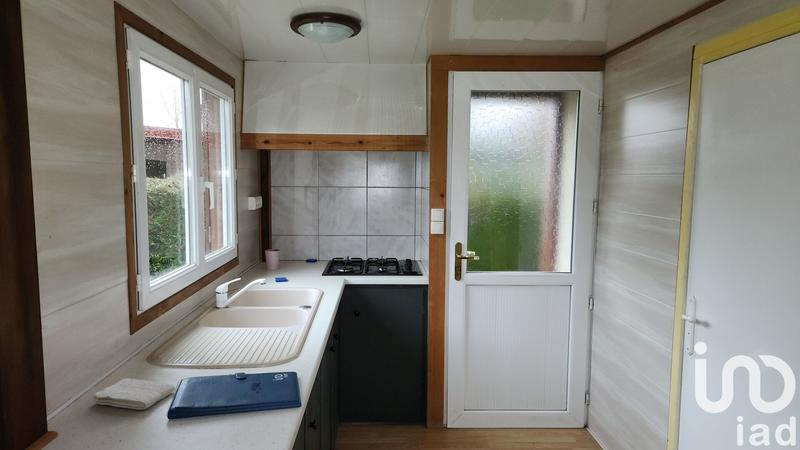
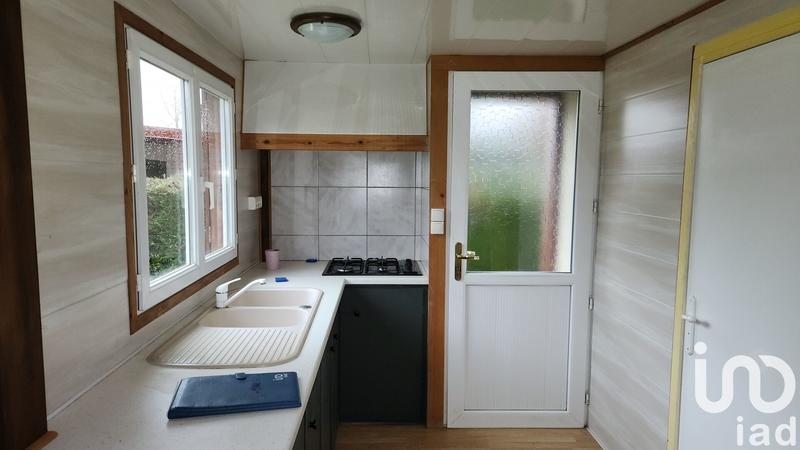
- washcloth (134, 392)
